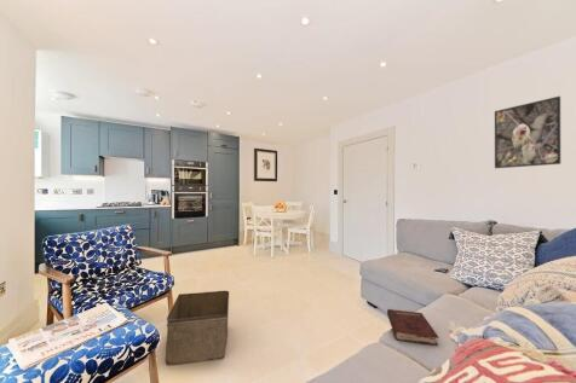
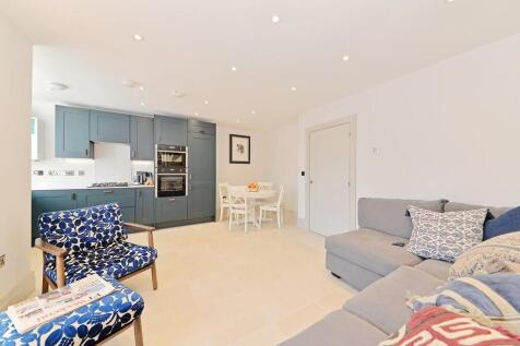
- hardback book (409, 325)
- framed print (524, 135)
- storage bin (200, 323)
